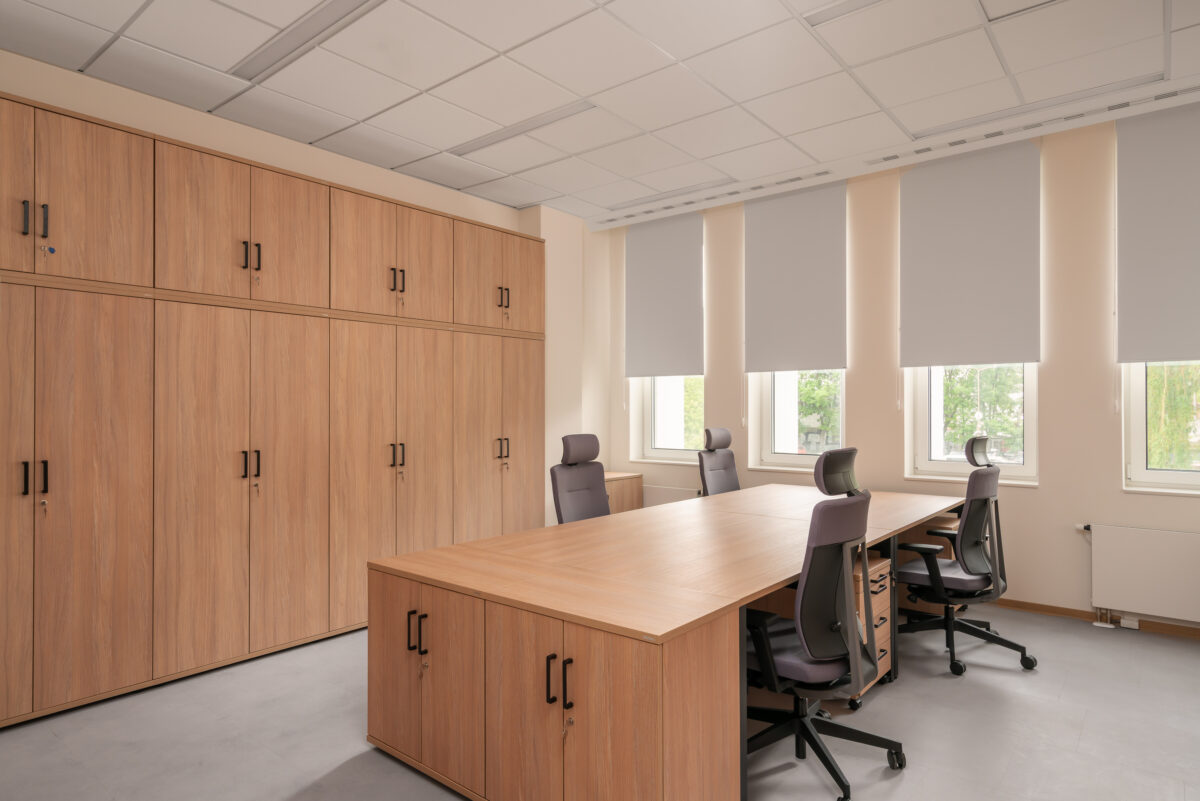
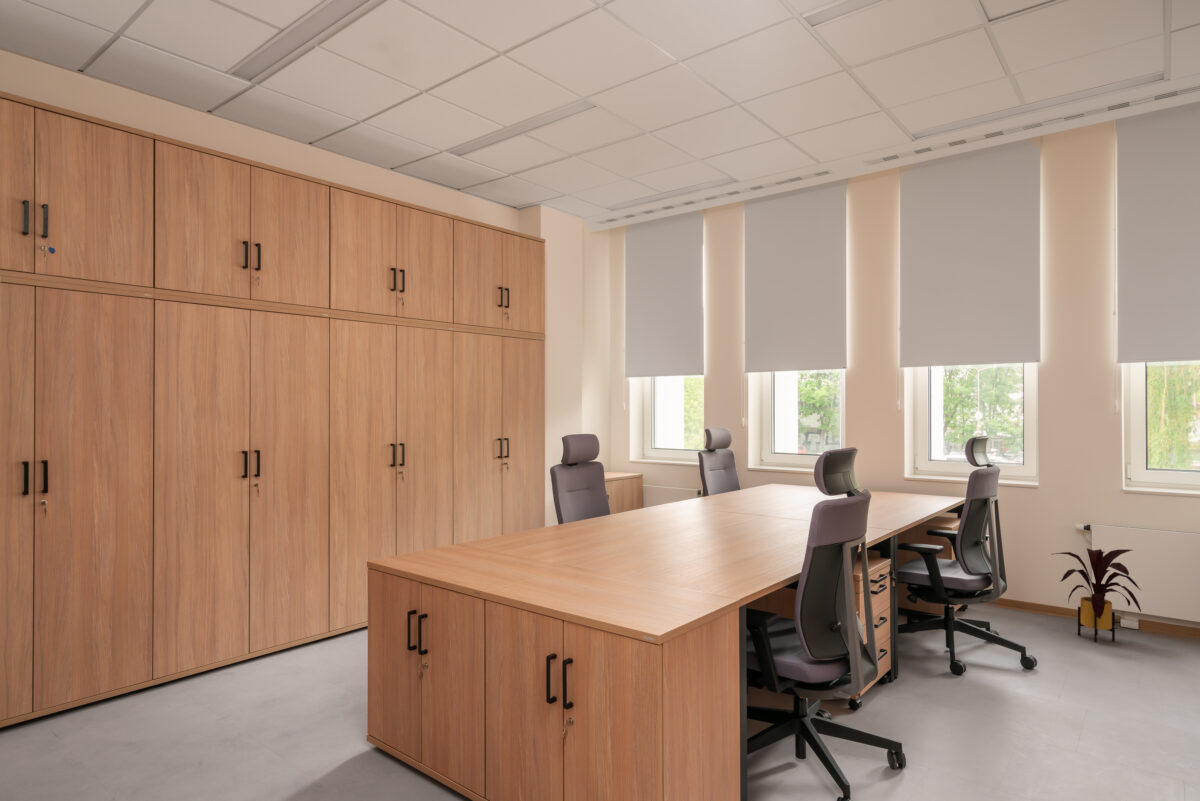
+ house plant (1094, 592)
